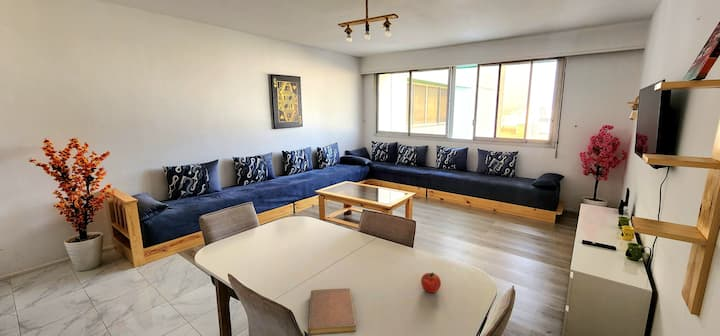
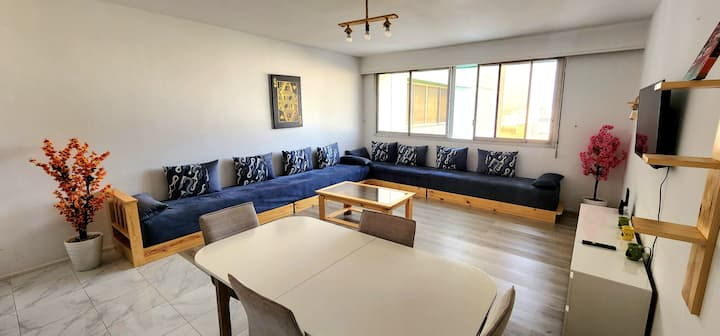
- fruit (430, 281)
- notebook (331, 309)
